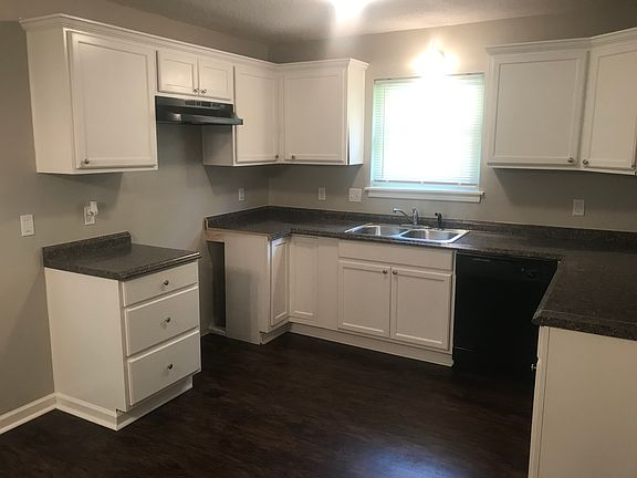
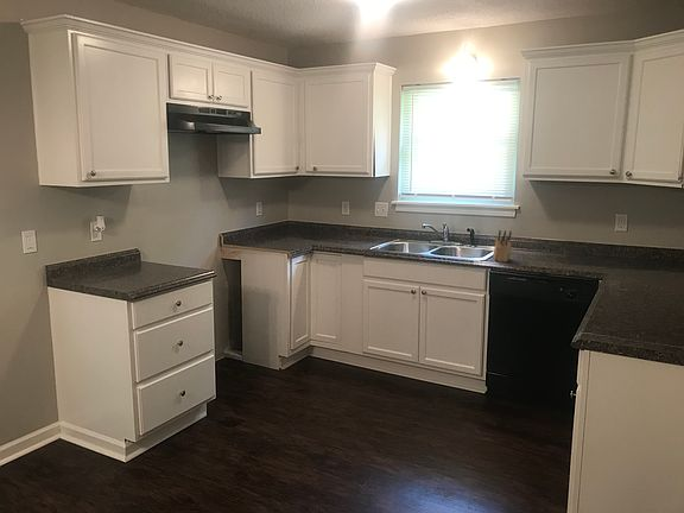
+ knife block (502, 245)
